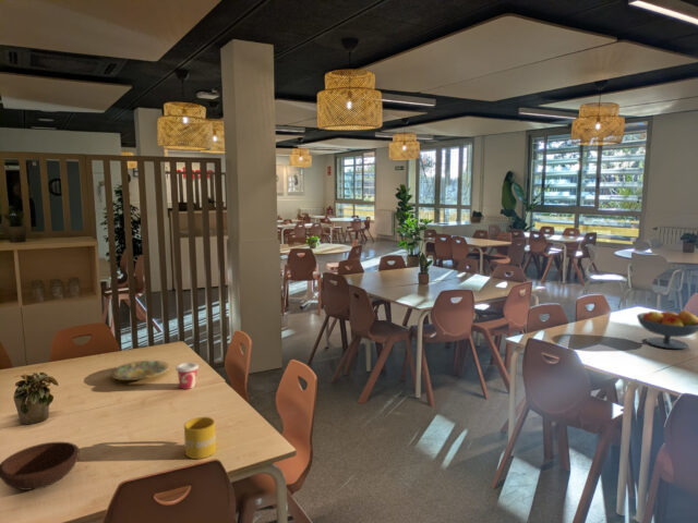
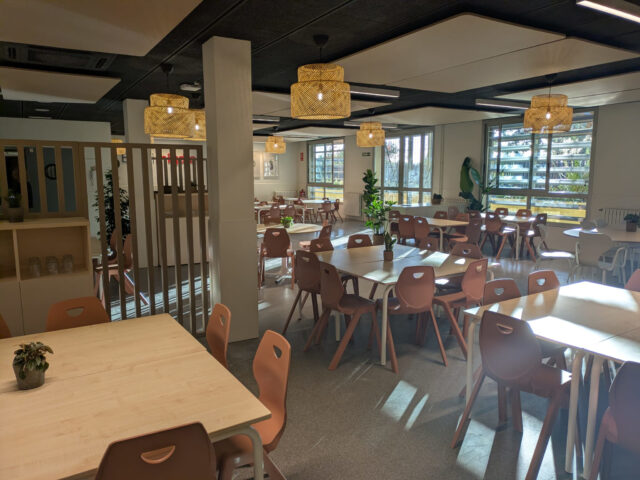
- cup (188, 375)
- bowl (40, 470)
- plate (141, 372)
- fruit bowl (667, 327)
- mug (197, 435)
